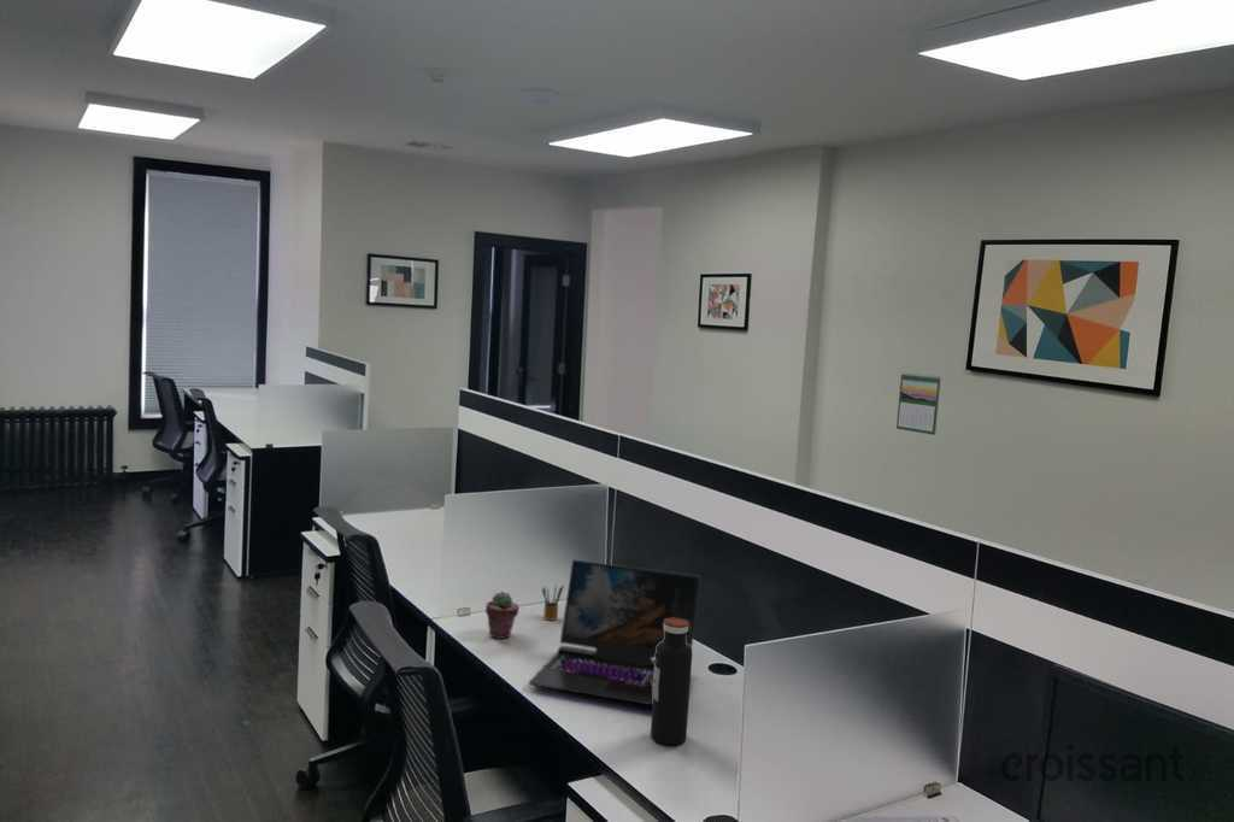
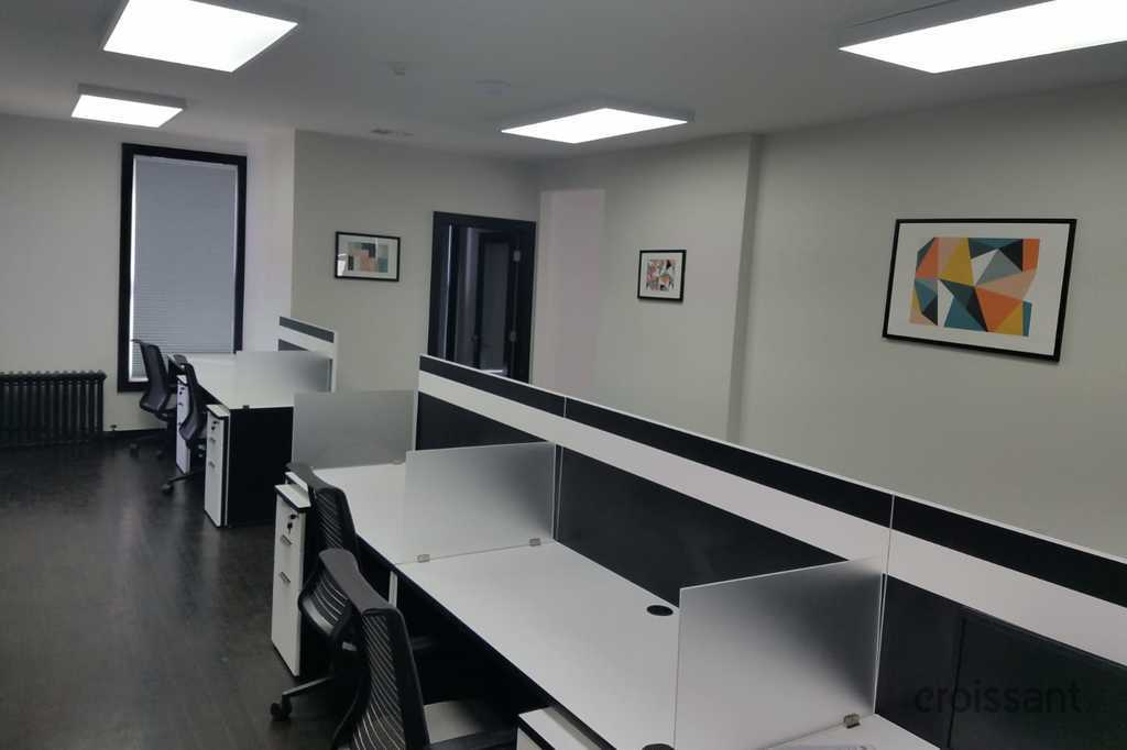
- water bottle (671, 679)
- potted succulent (501, 613)
- pencil box (551, 603)
- calendar (917, 403)
- laptop (618, 629)
